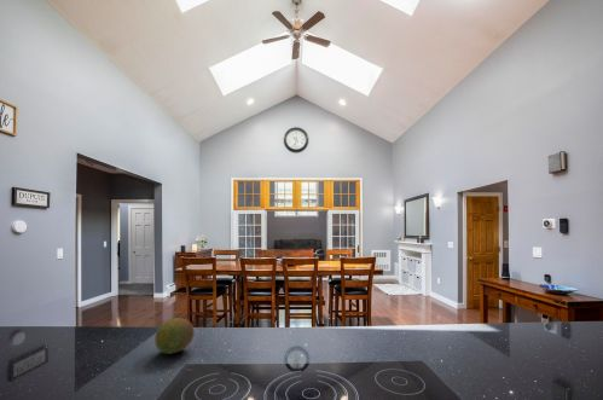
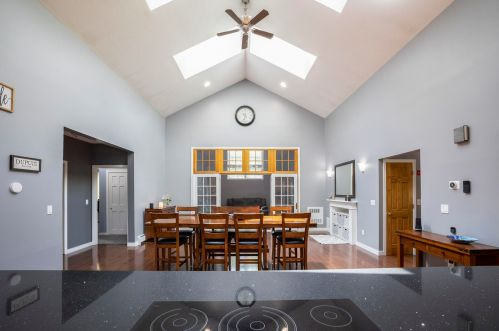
- fruit (174, 335)
